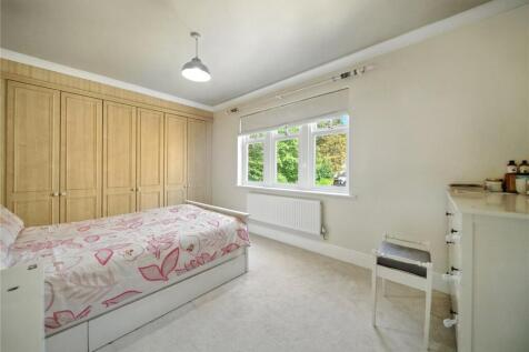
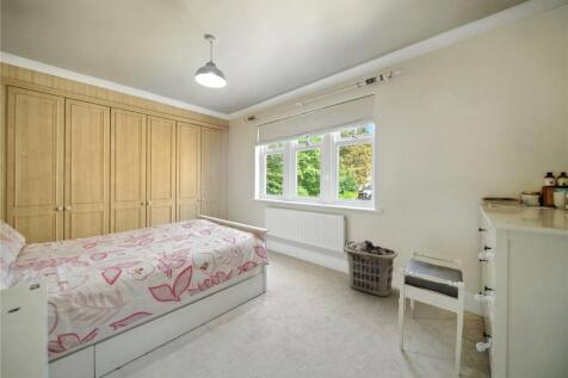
+ clothes hamper (370, 265)
